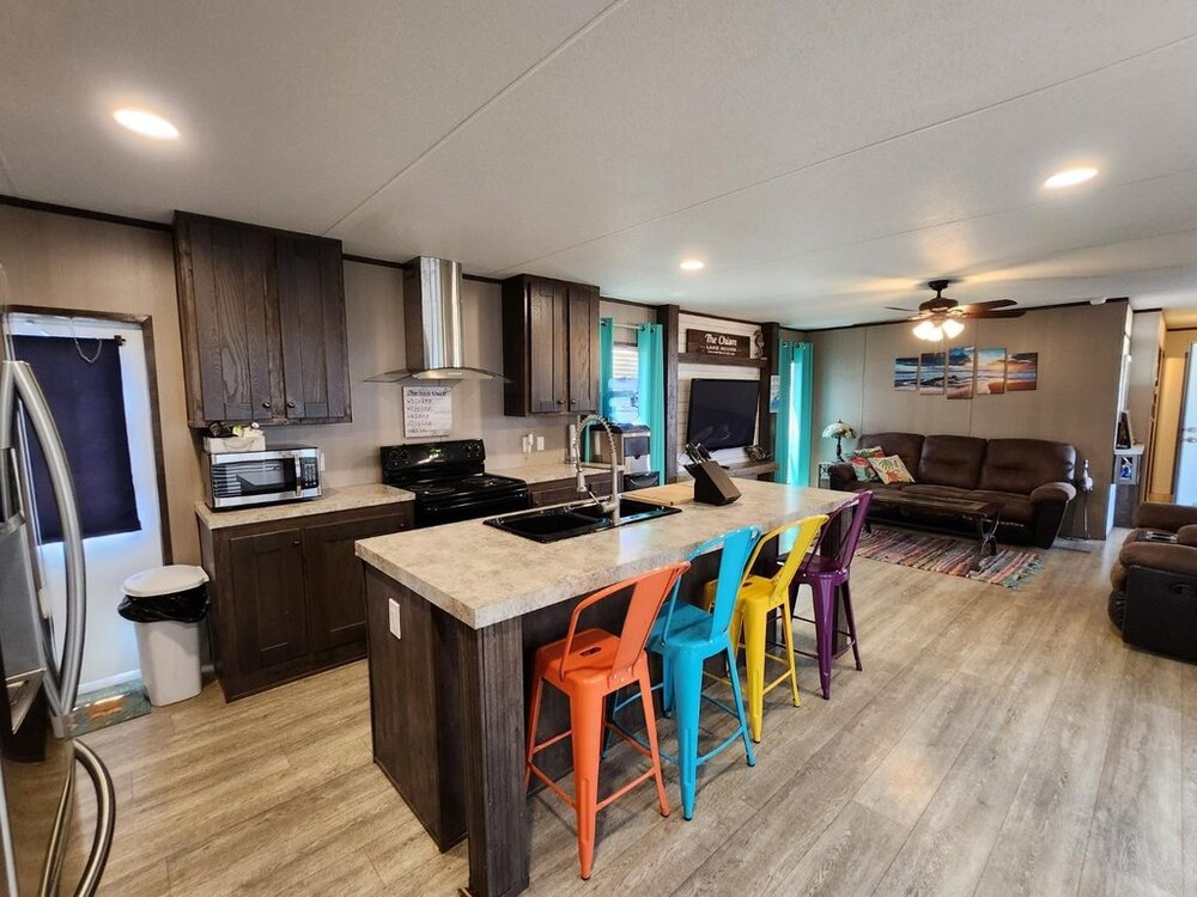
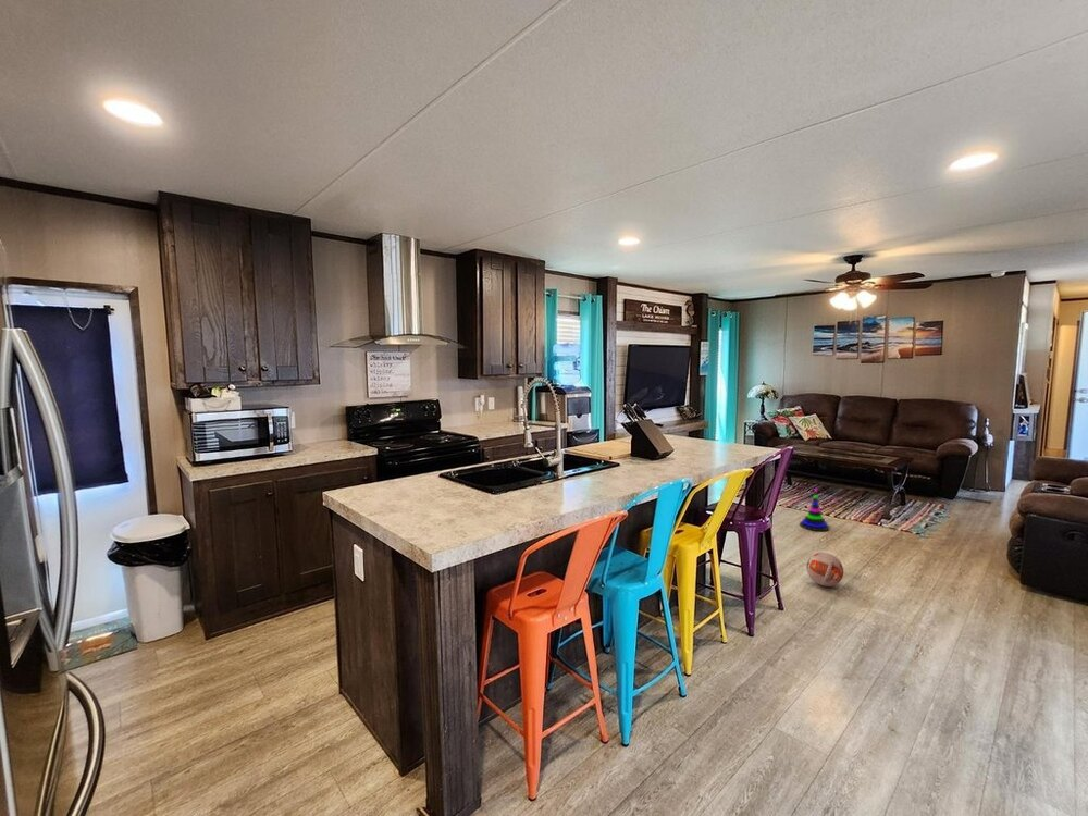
+ stacking toy (815, 507)
+ ball (825, 569)
